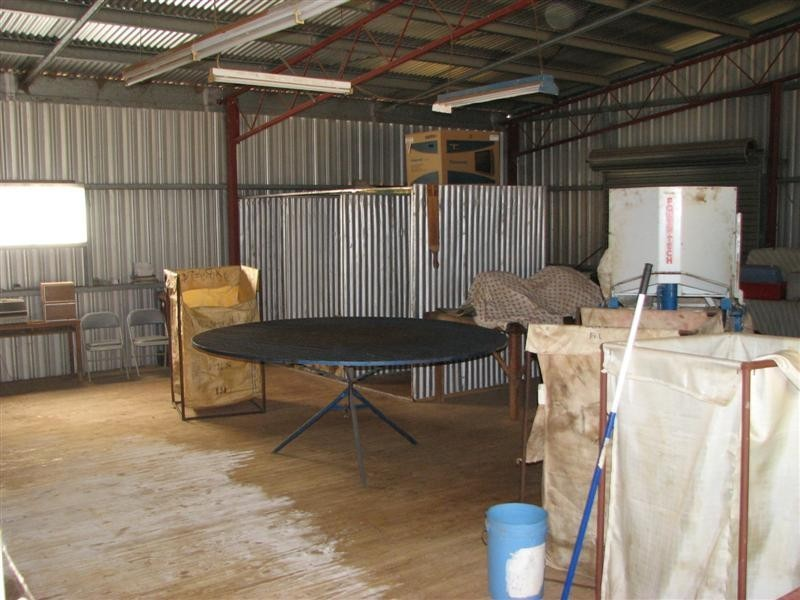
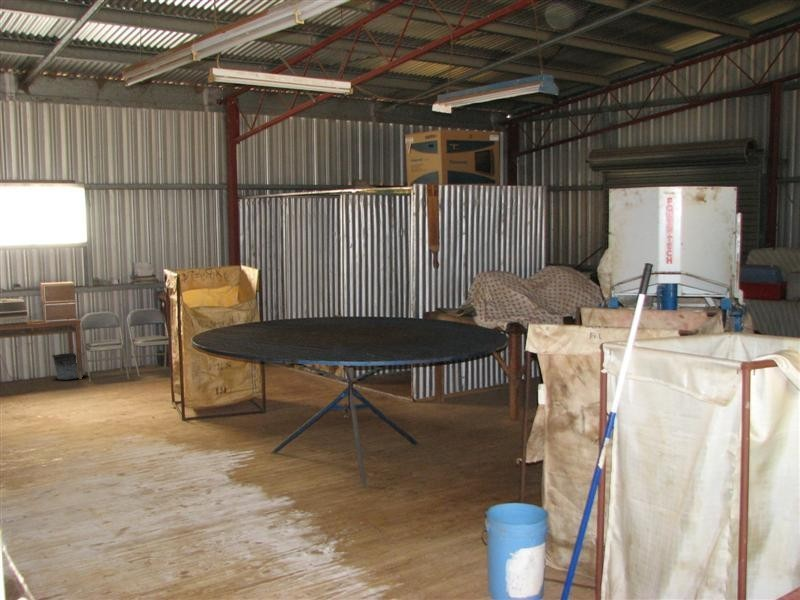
+ bucket (68, 365)
